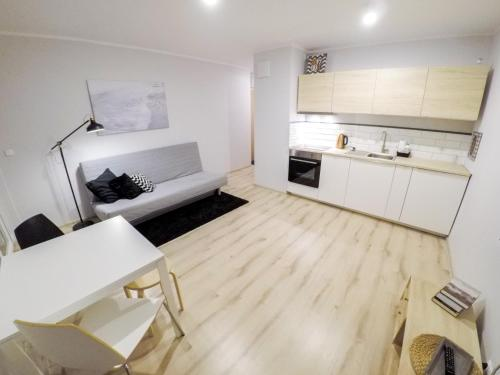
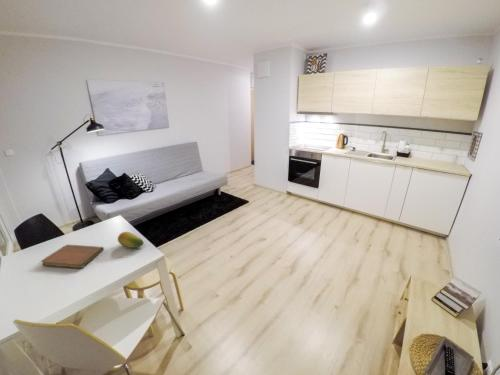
+ fruit (129, 240)
+ notebook (73, 255)
